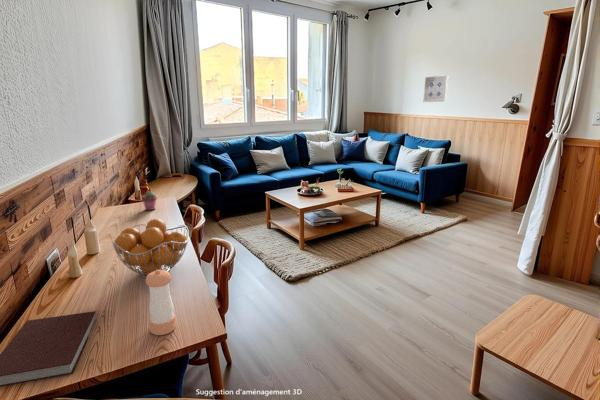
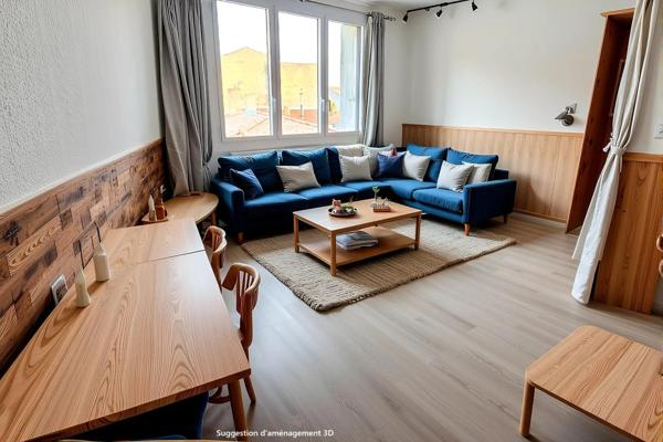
- potted succulent (149, 199)
- pepper shaker (160, 299)
- notebook (47, 344)
- wall art (435, 89)
- fruit basket (153, 247)
